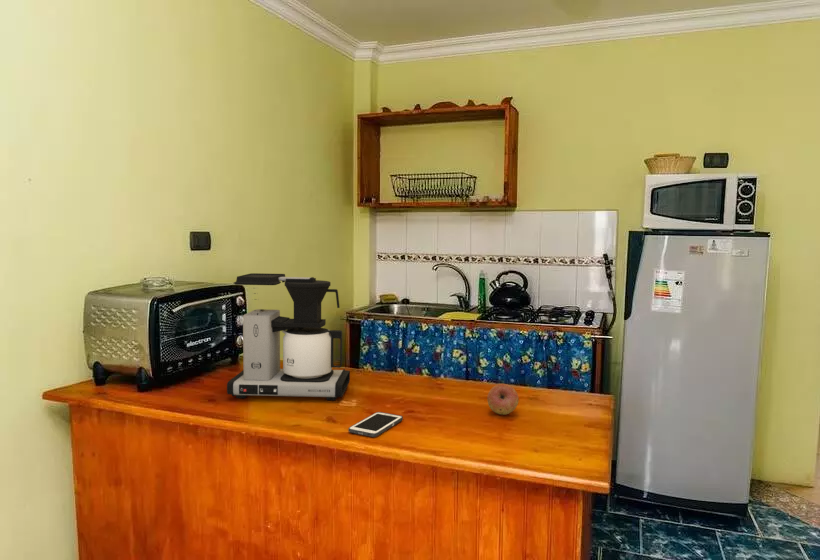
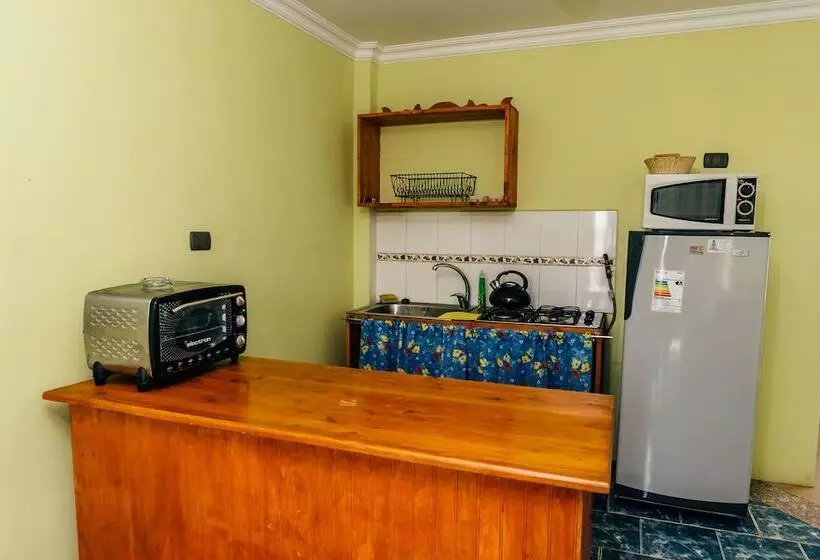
- fruit (502, 398)
- coffee maker (291, 334)
- cell phone (376, 423)
